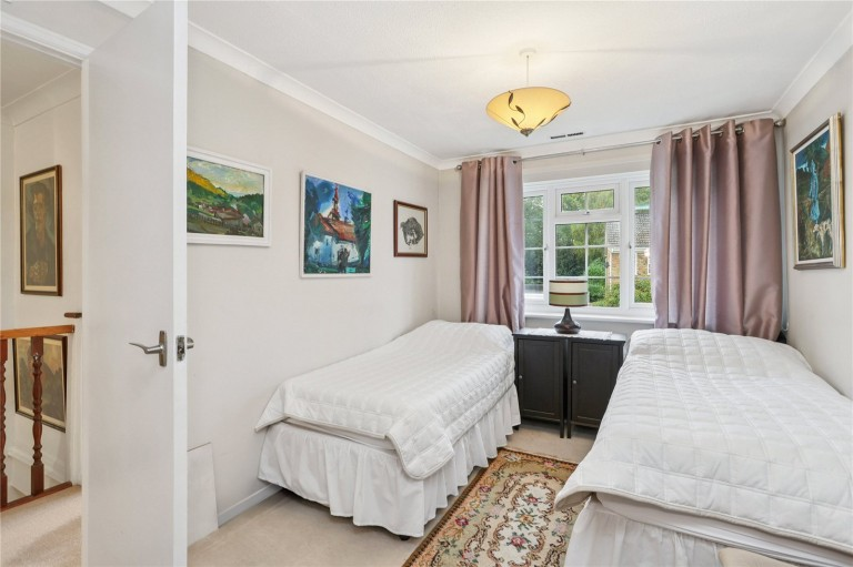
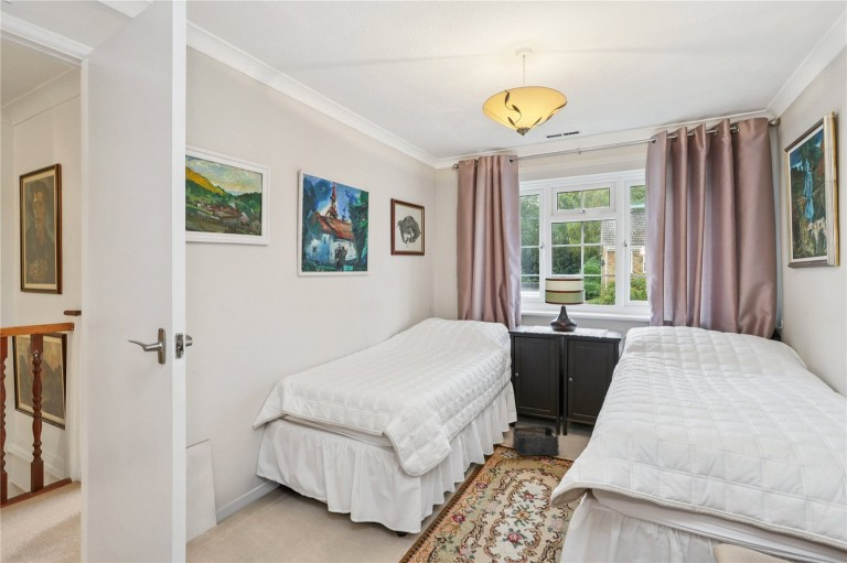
+ storage bin (535, 441)
